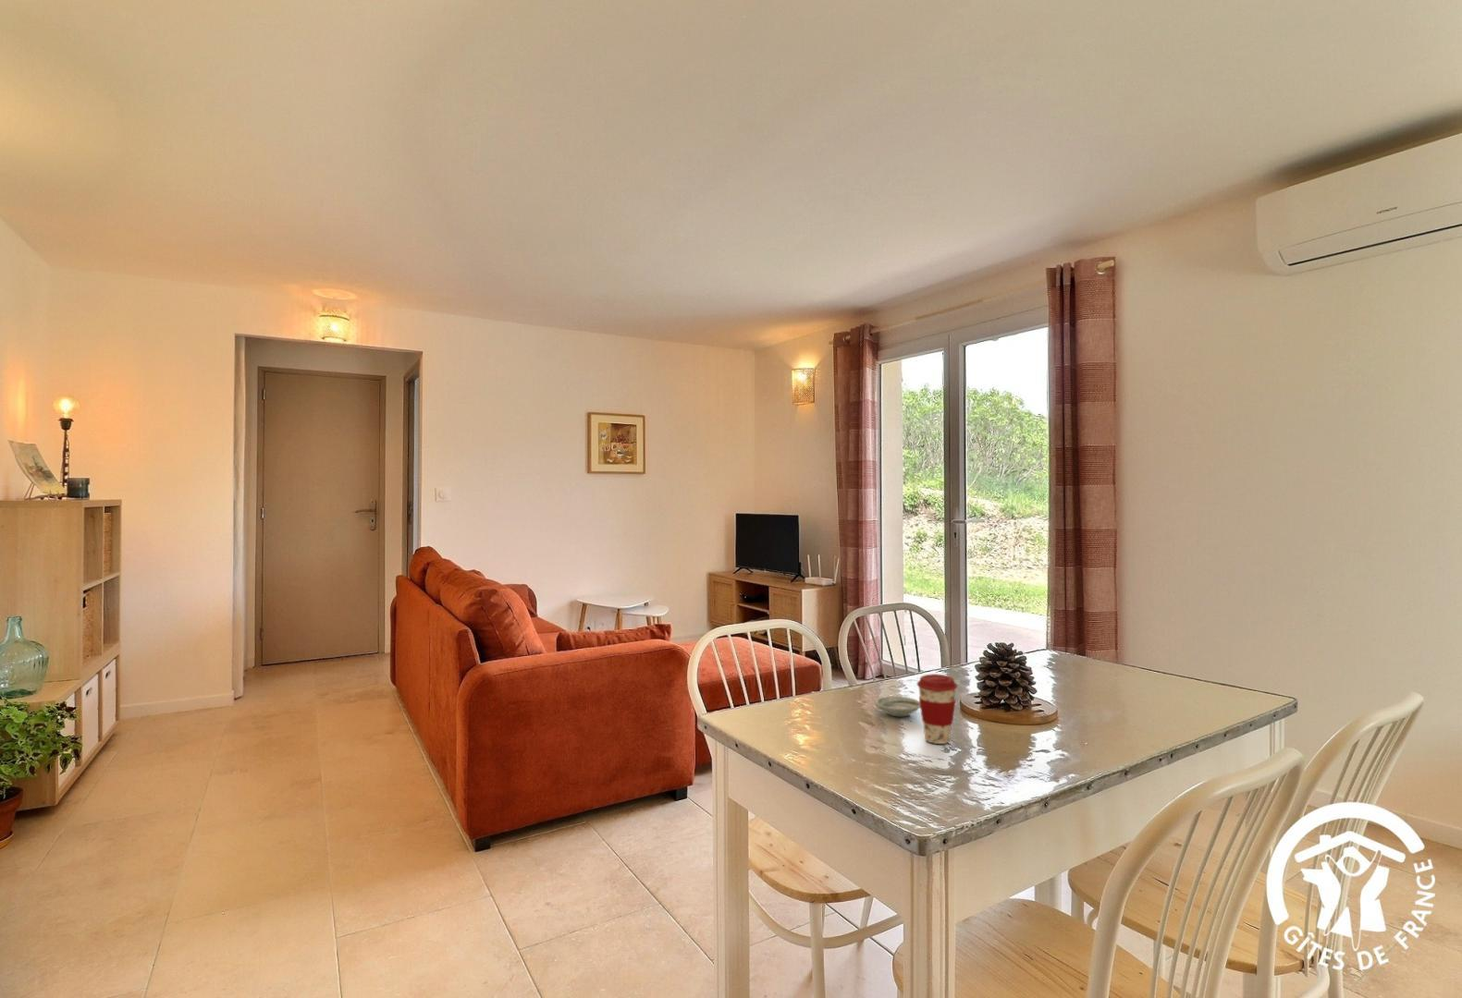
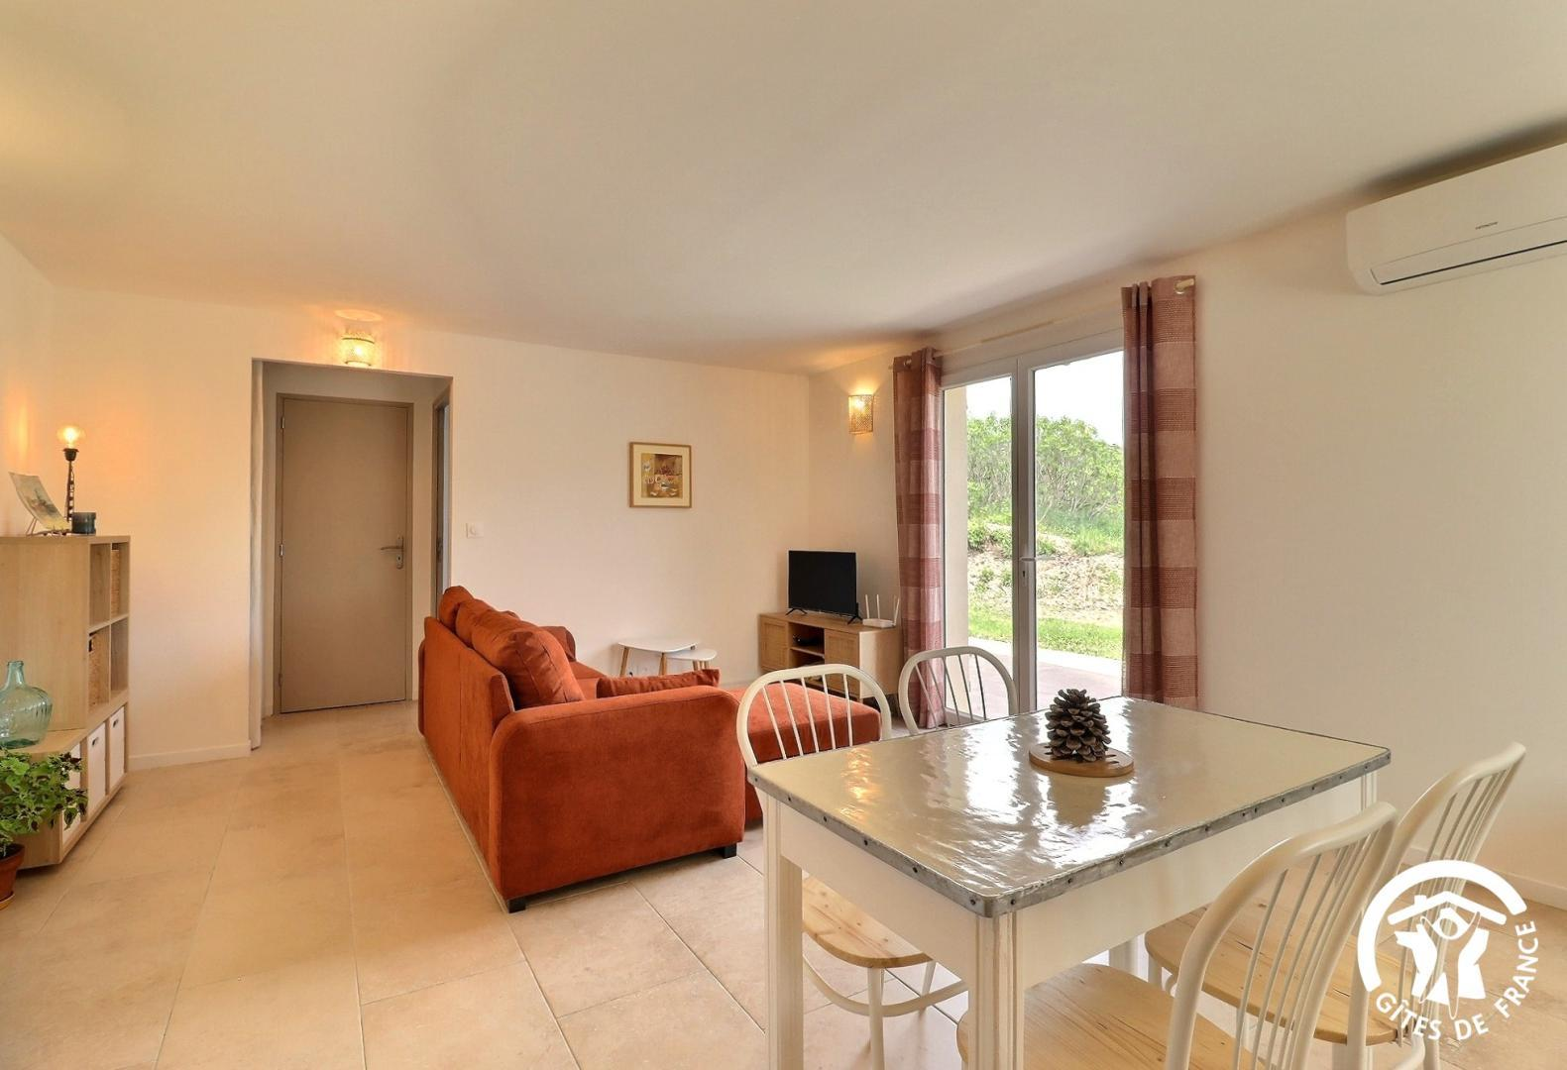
- coffee cup (937, 708)
- saucer (898, 707)
